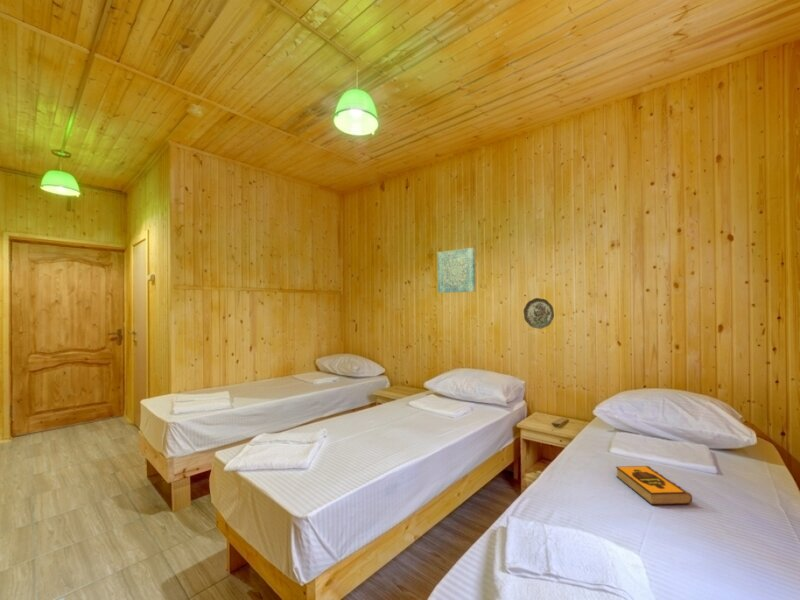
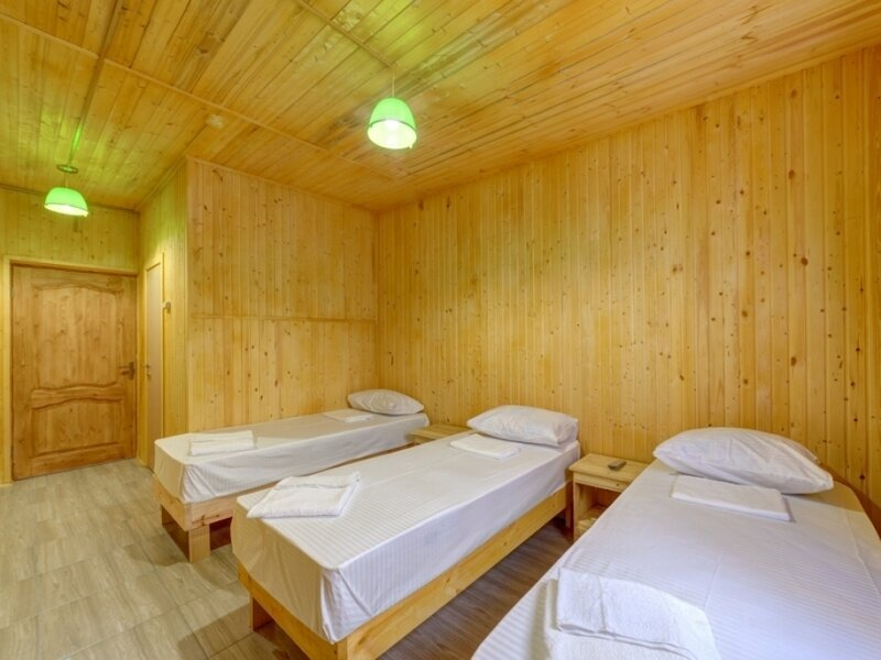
- hardback book (651, 483)
- wall art (455, 271)
- decorative plate (538, 313)
